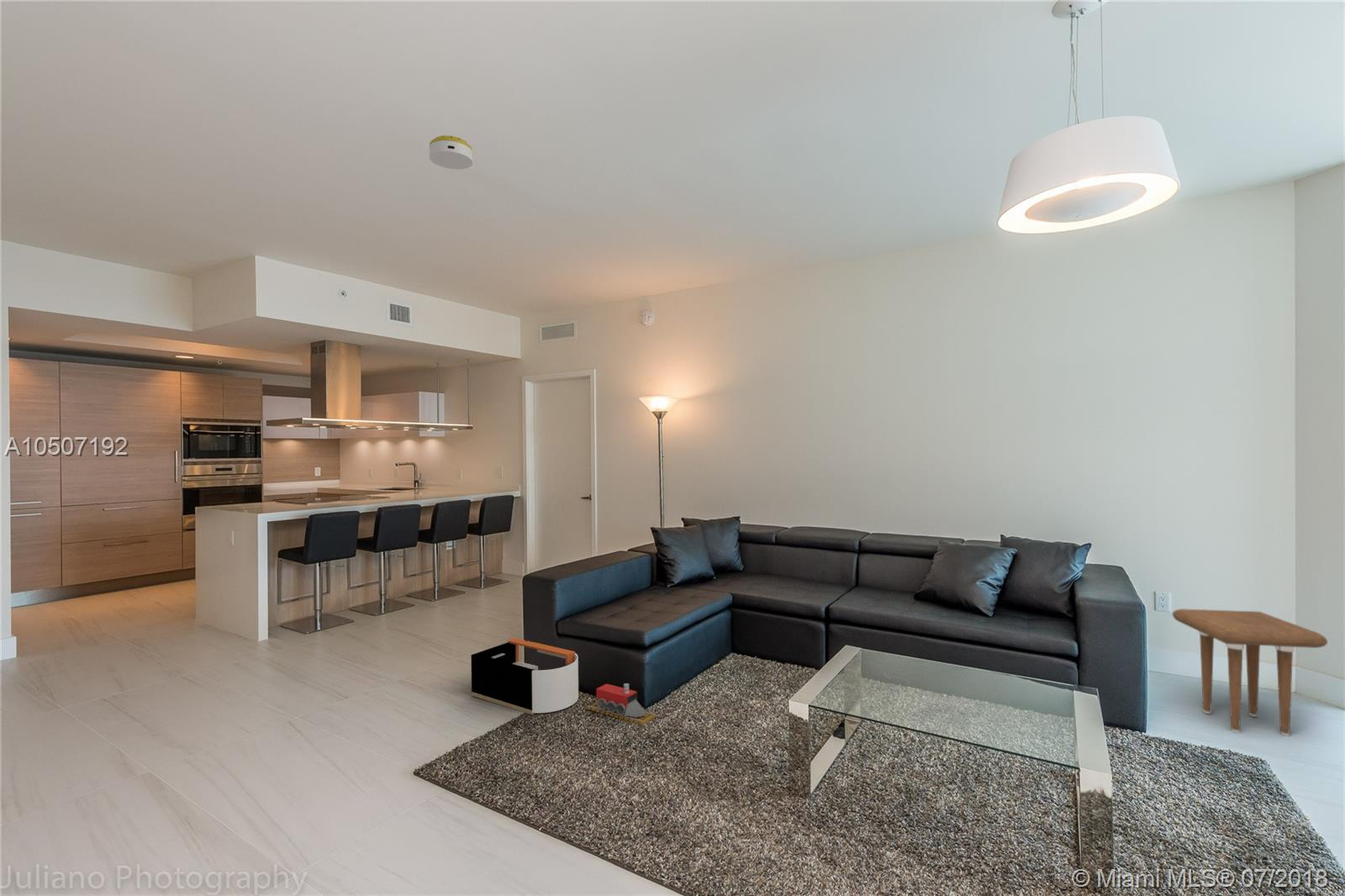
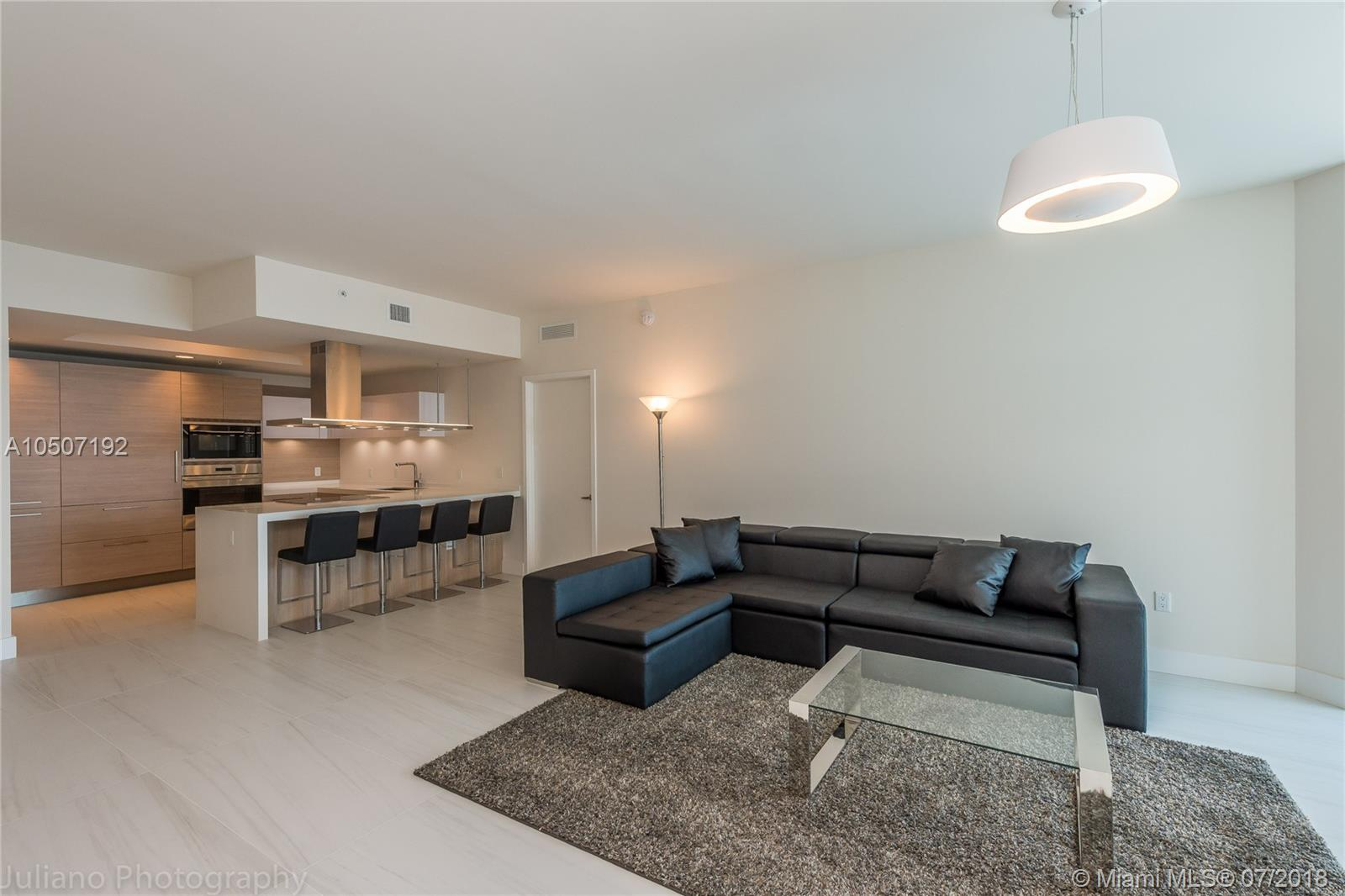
- smoke detector (451, 151)
- side table (1242, 670)
- toy train (620, 698)
- storage bin (530, 675)
